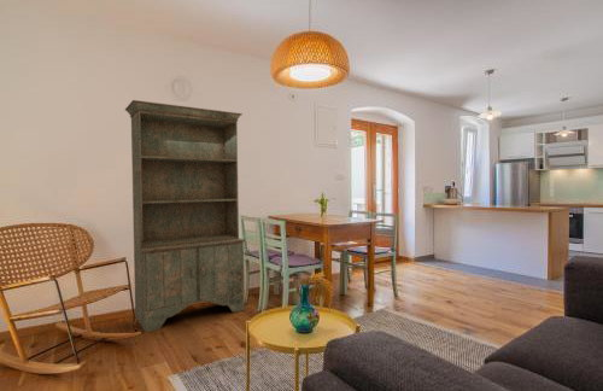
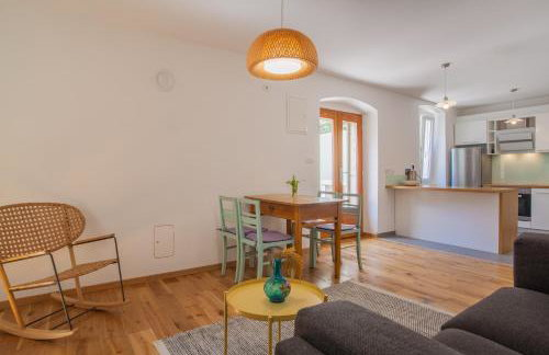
- bookshelf (188, 211)
